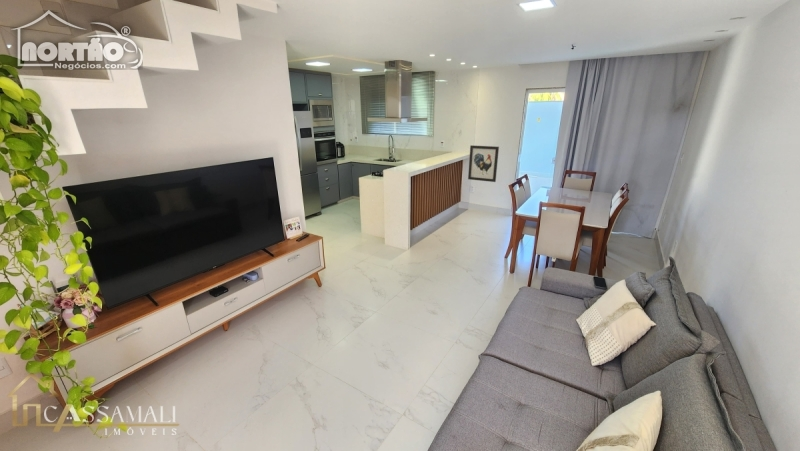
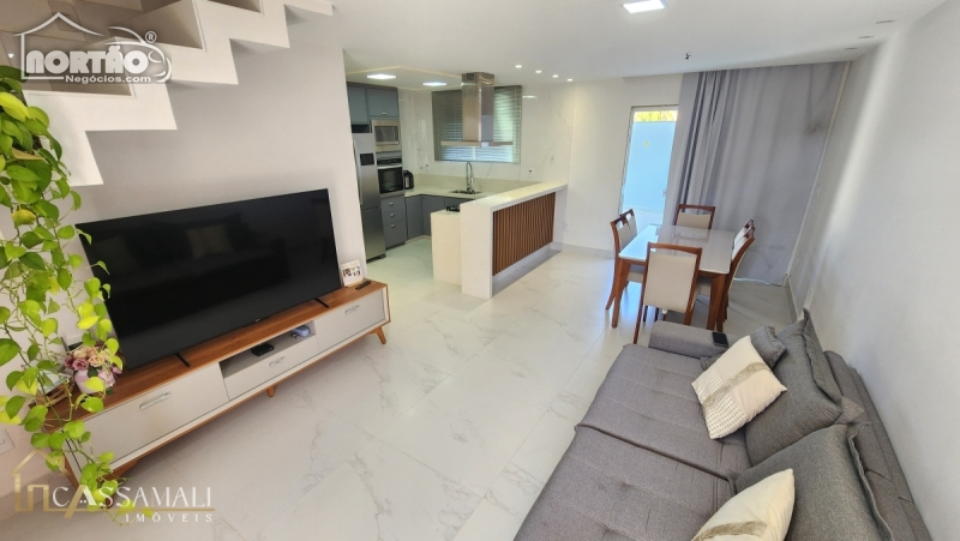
- wall art (482, 163)
